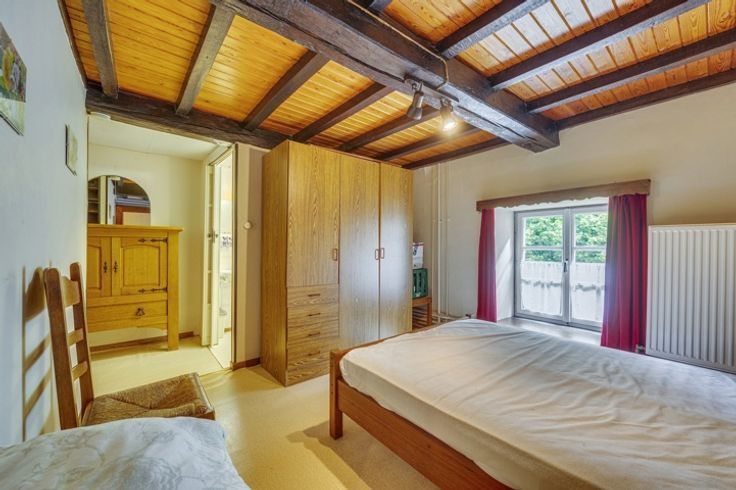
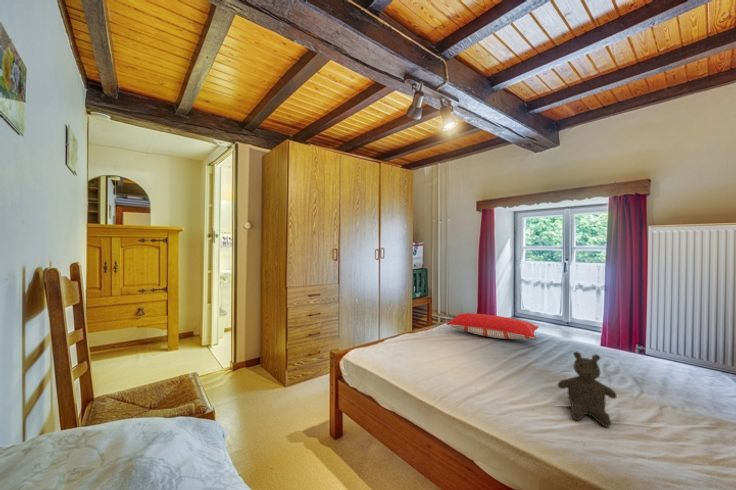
+ teddy bear (587, 385)
+ pillow (491, 325)
